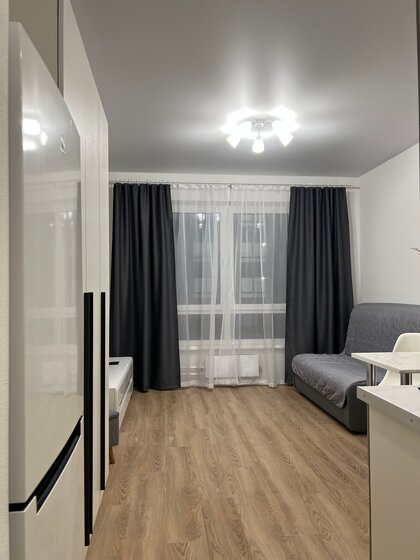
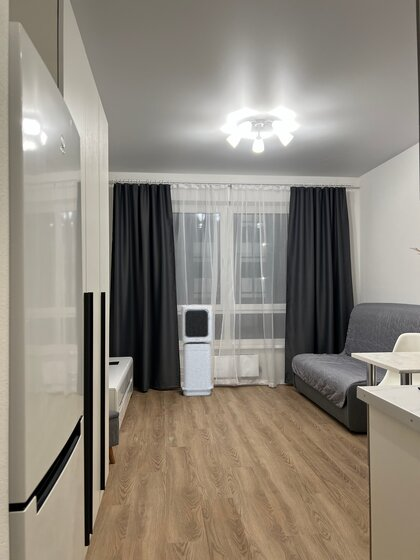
+ air purifier (196, 348)
